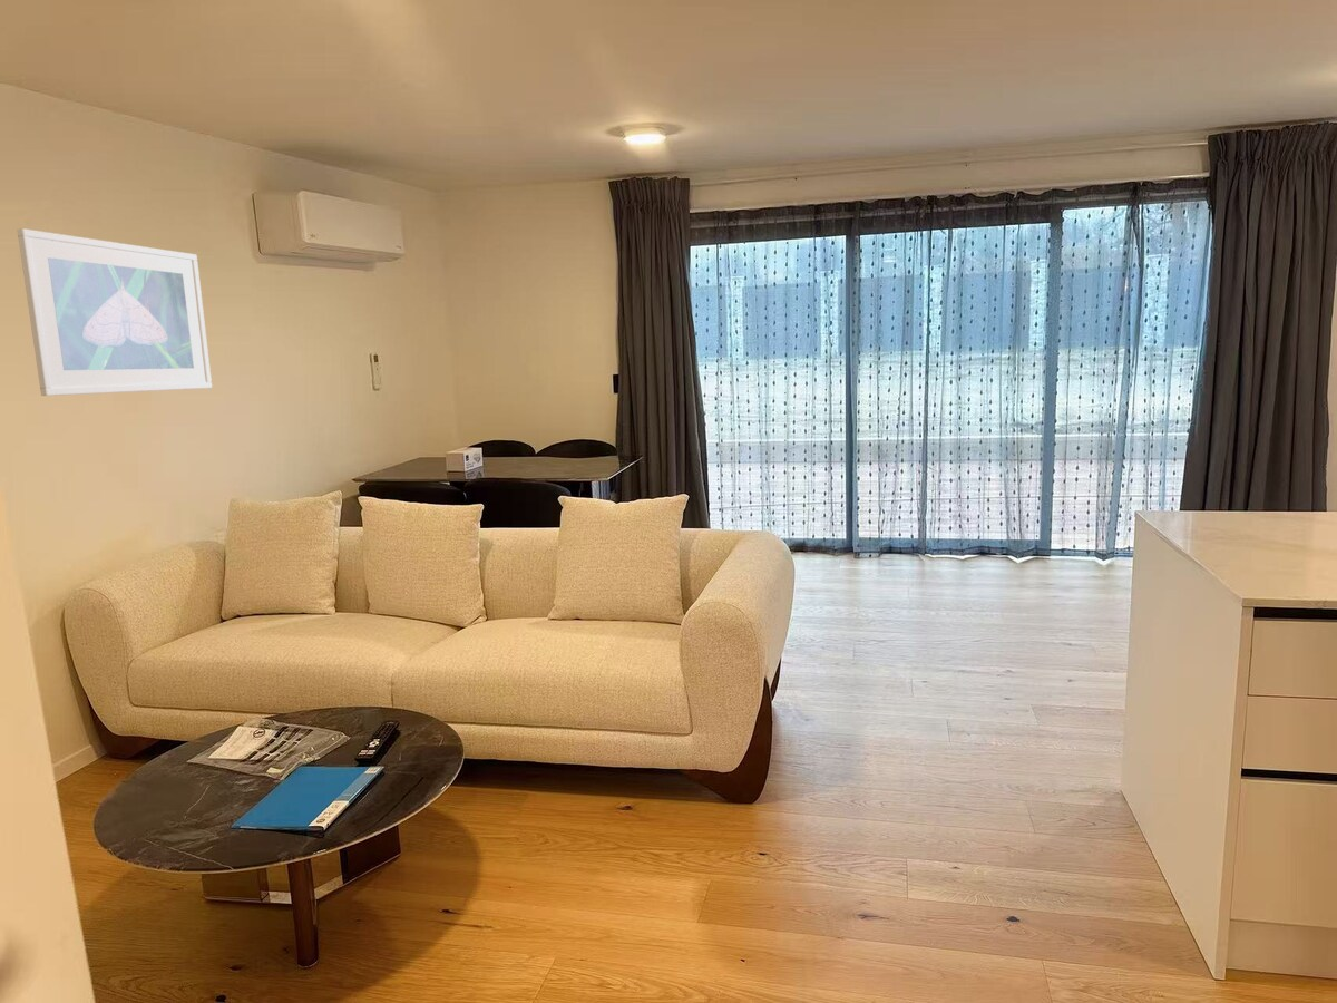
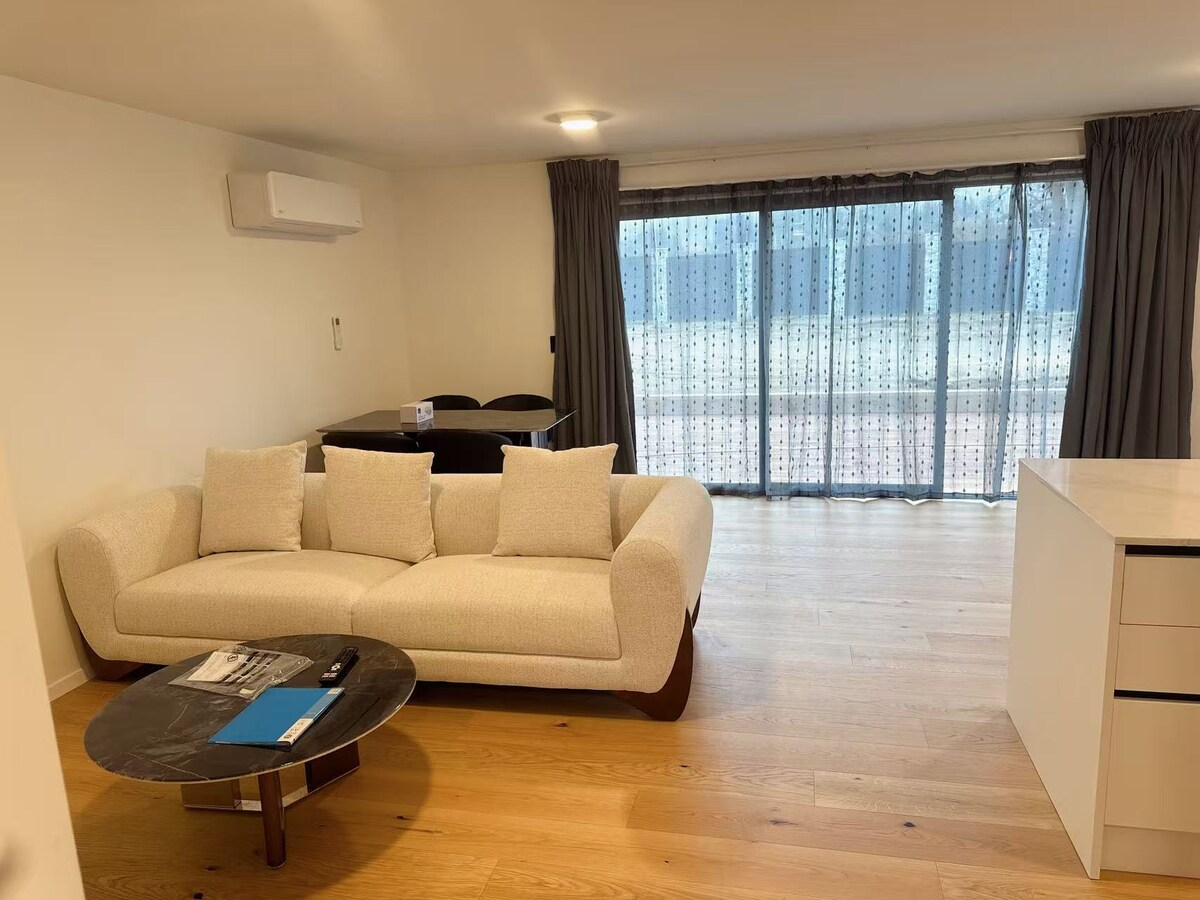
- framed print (126, 318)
